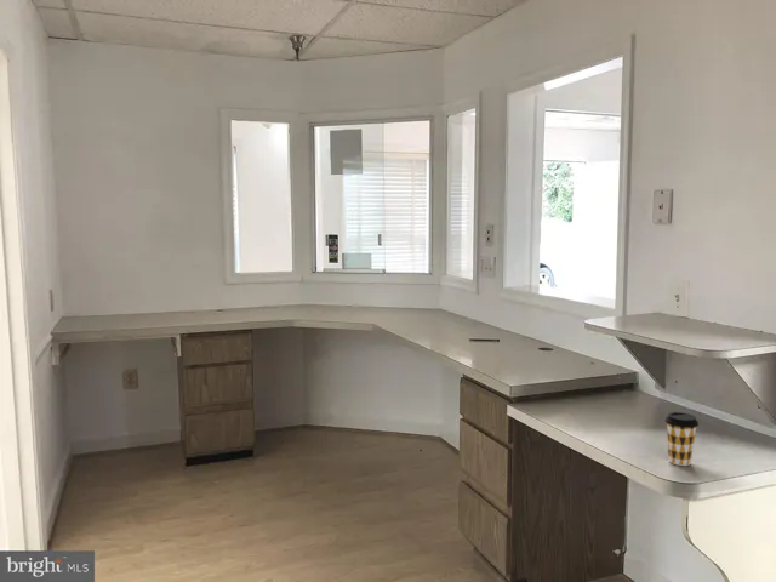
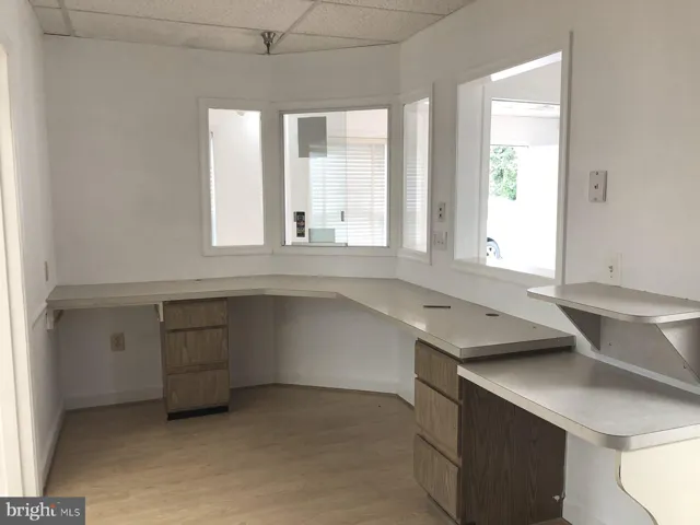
- coffee cup (680, 439)
